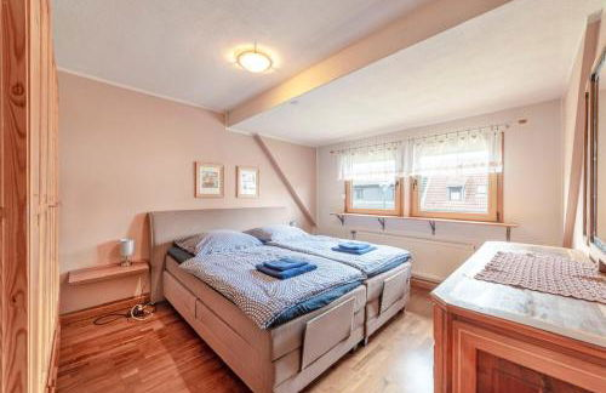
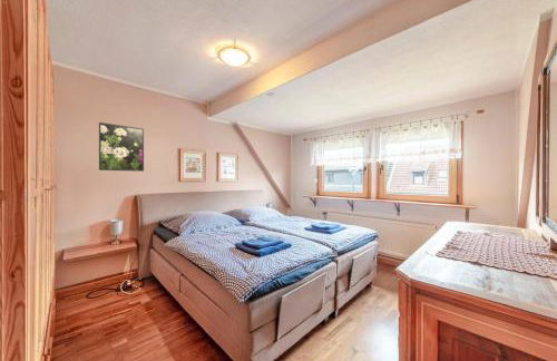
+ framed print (123, 148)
